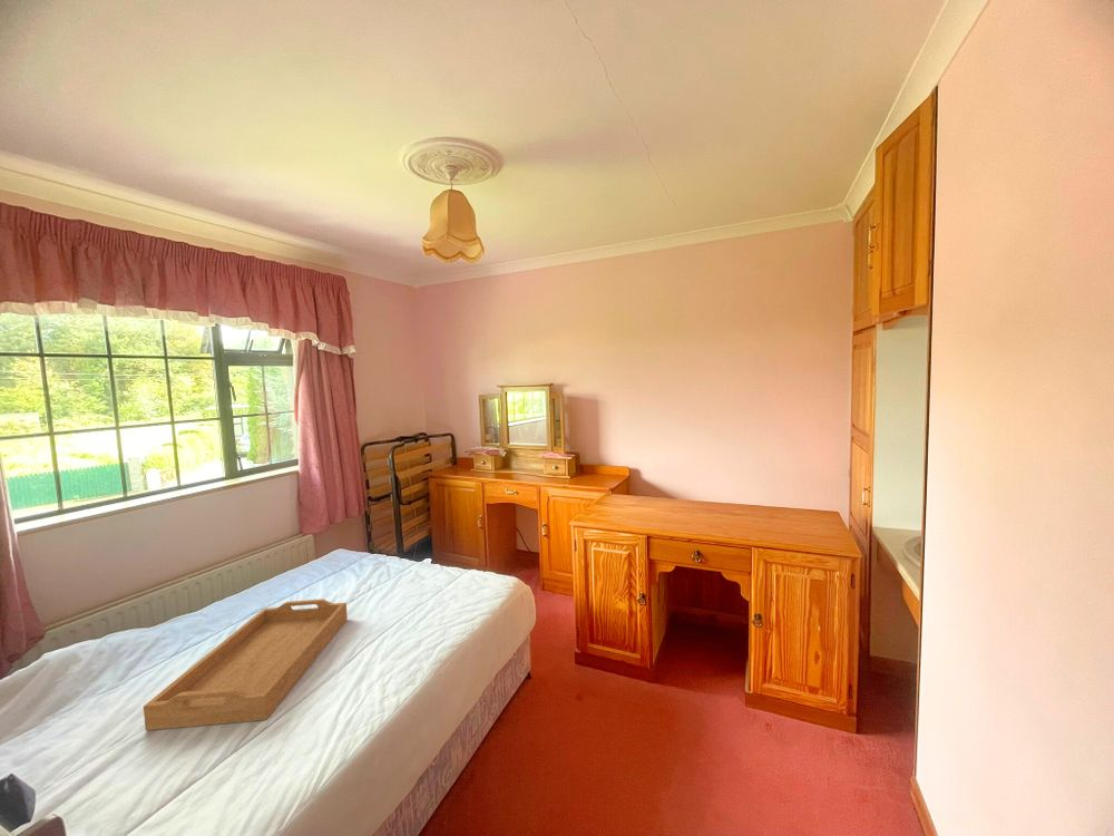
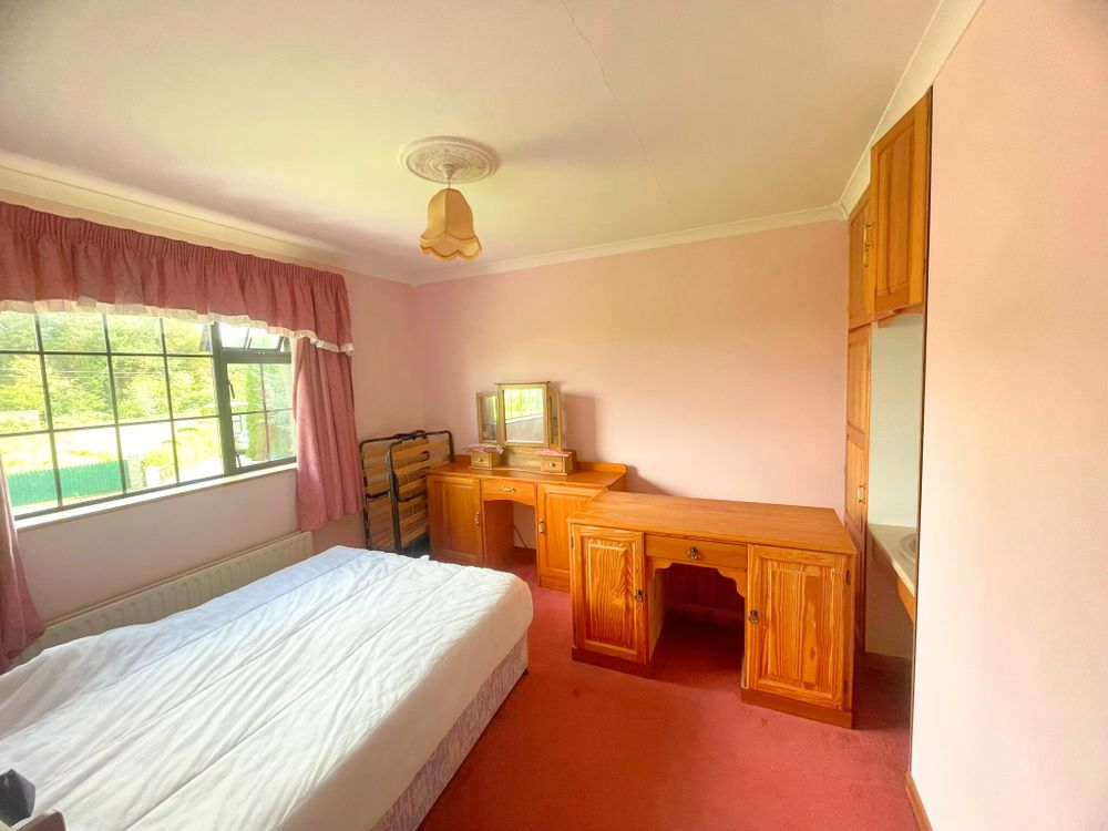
- serving tray (264, 651)
